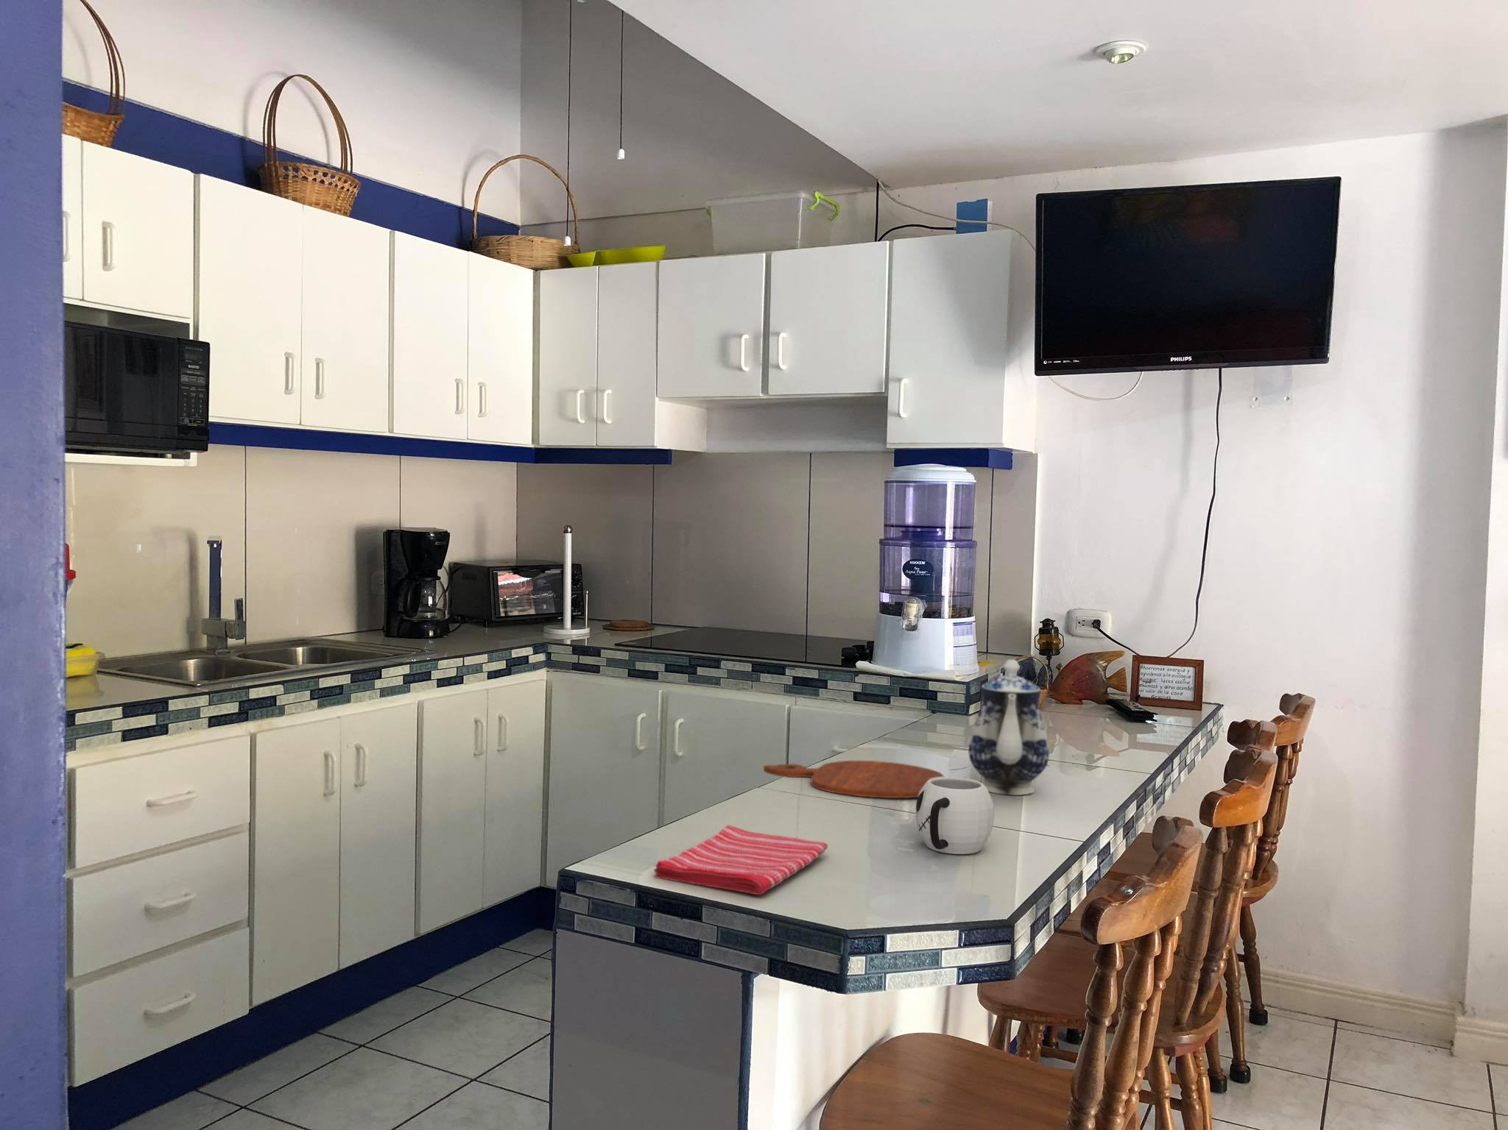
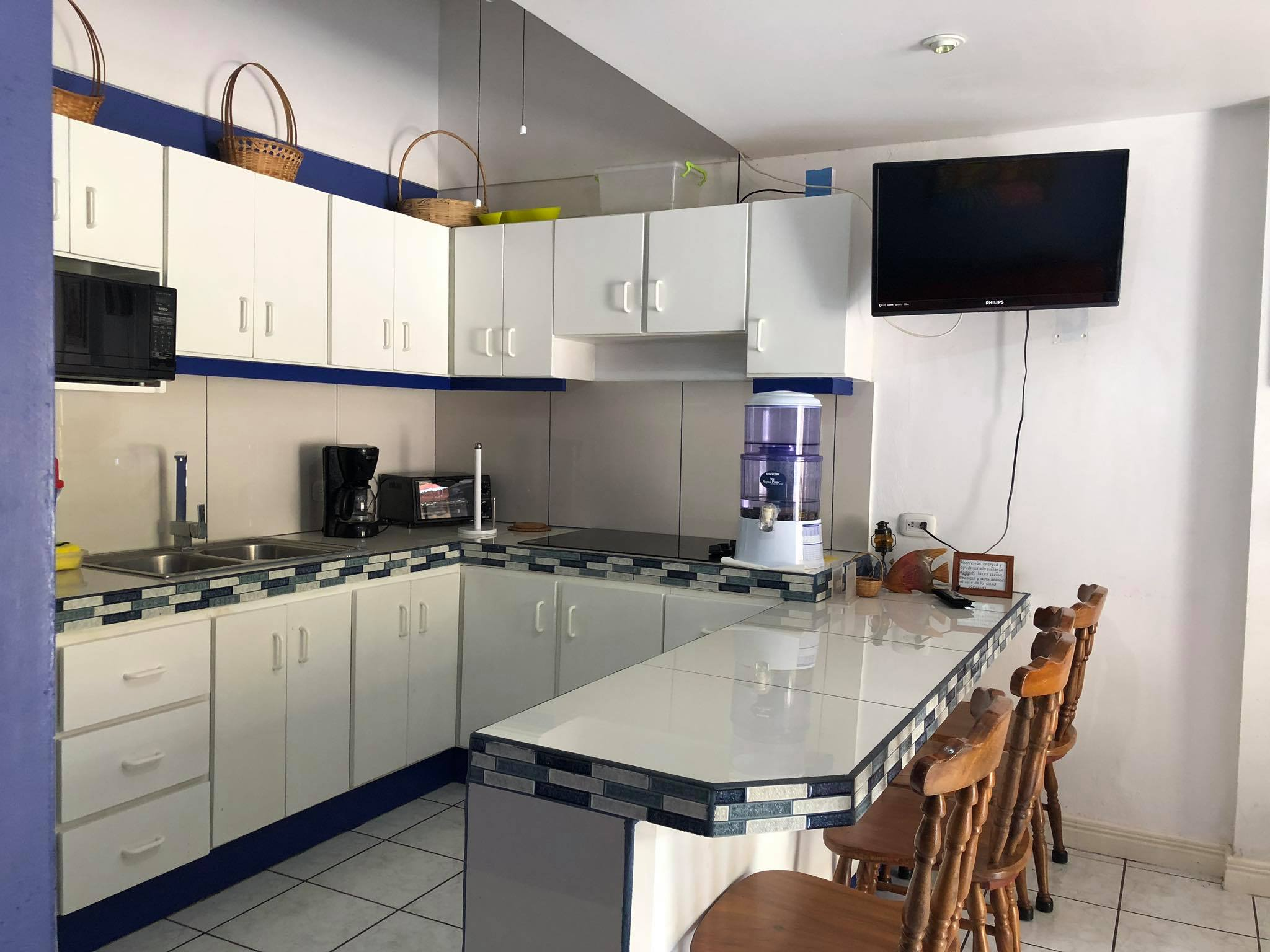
- mug (950, 818)
- teapot (1009, 724)
- cutting board (850, 775)
- dish towel (743, 857)
